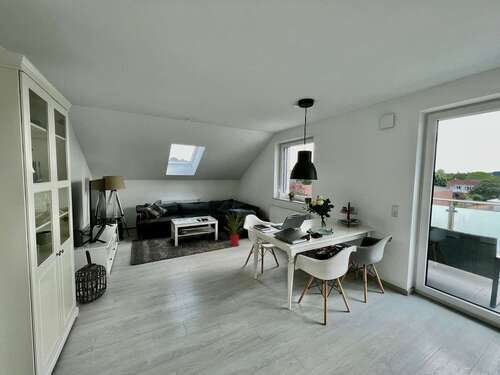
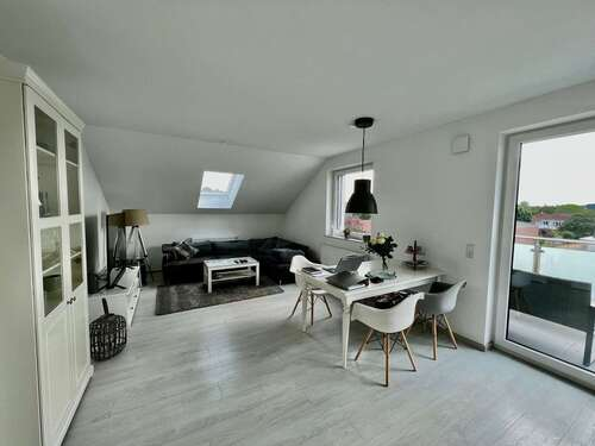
- house plant (234, 228)
